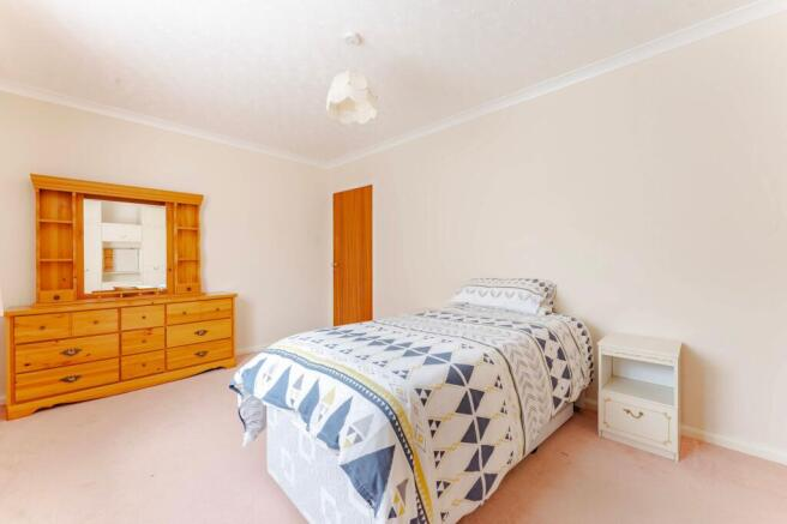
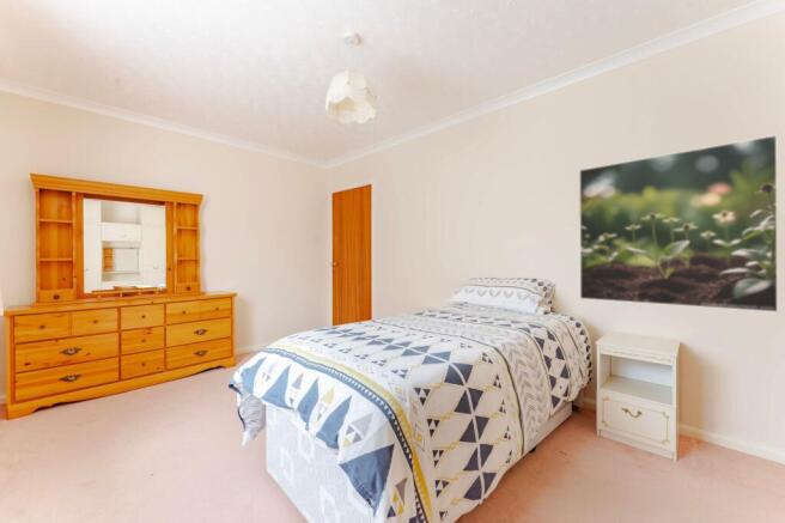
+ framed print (663, 230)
